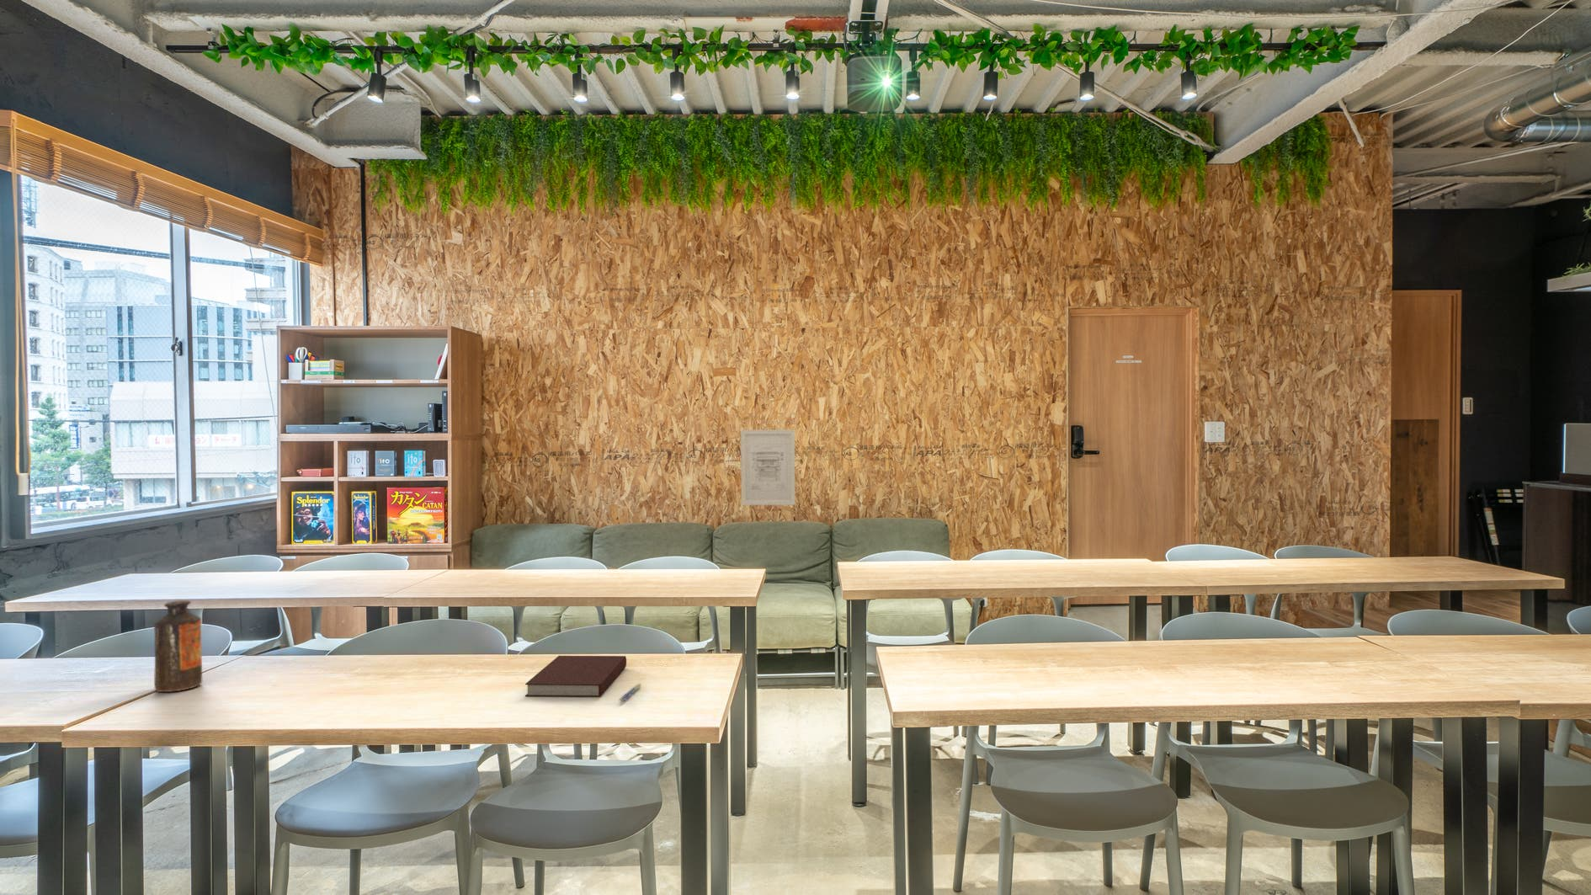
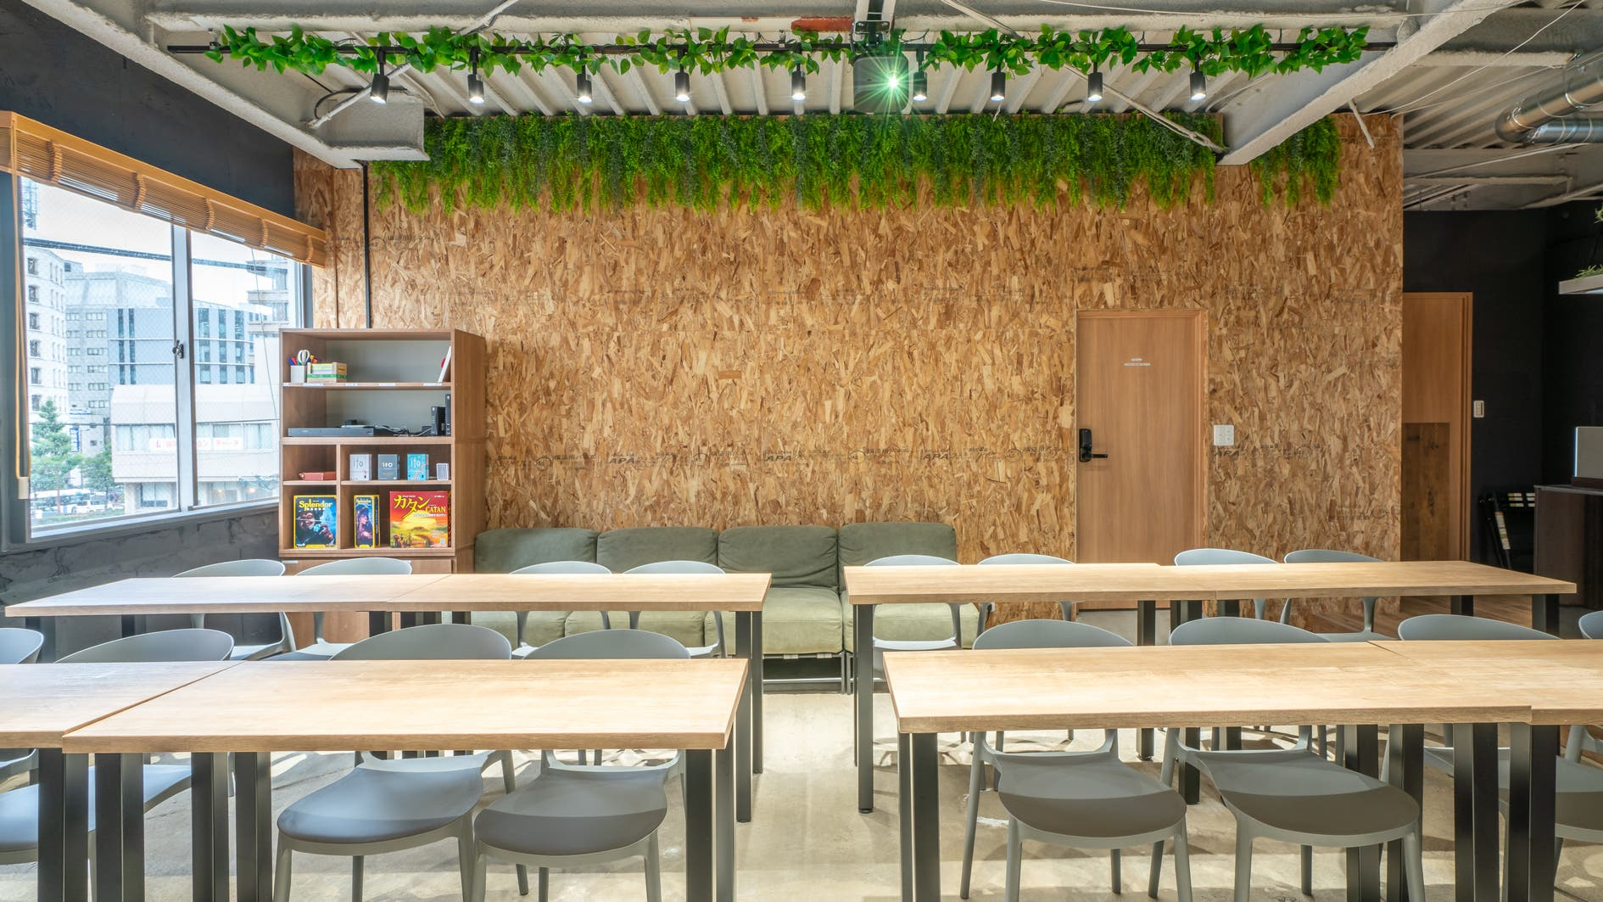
- bottle (178, 644)
- pen (630, 692)
- notebook (578, 674)
- wall art (768, 468)
